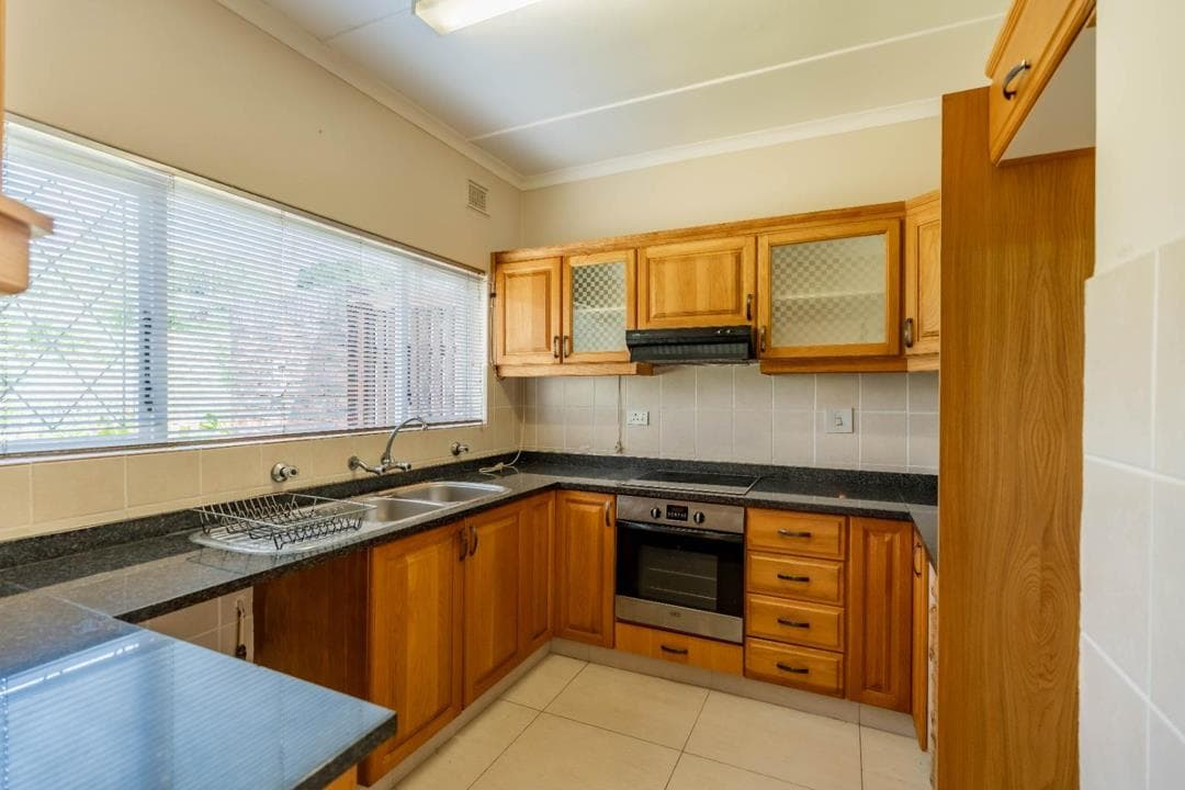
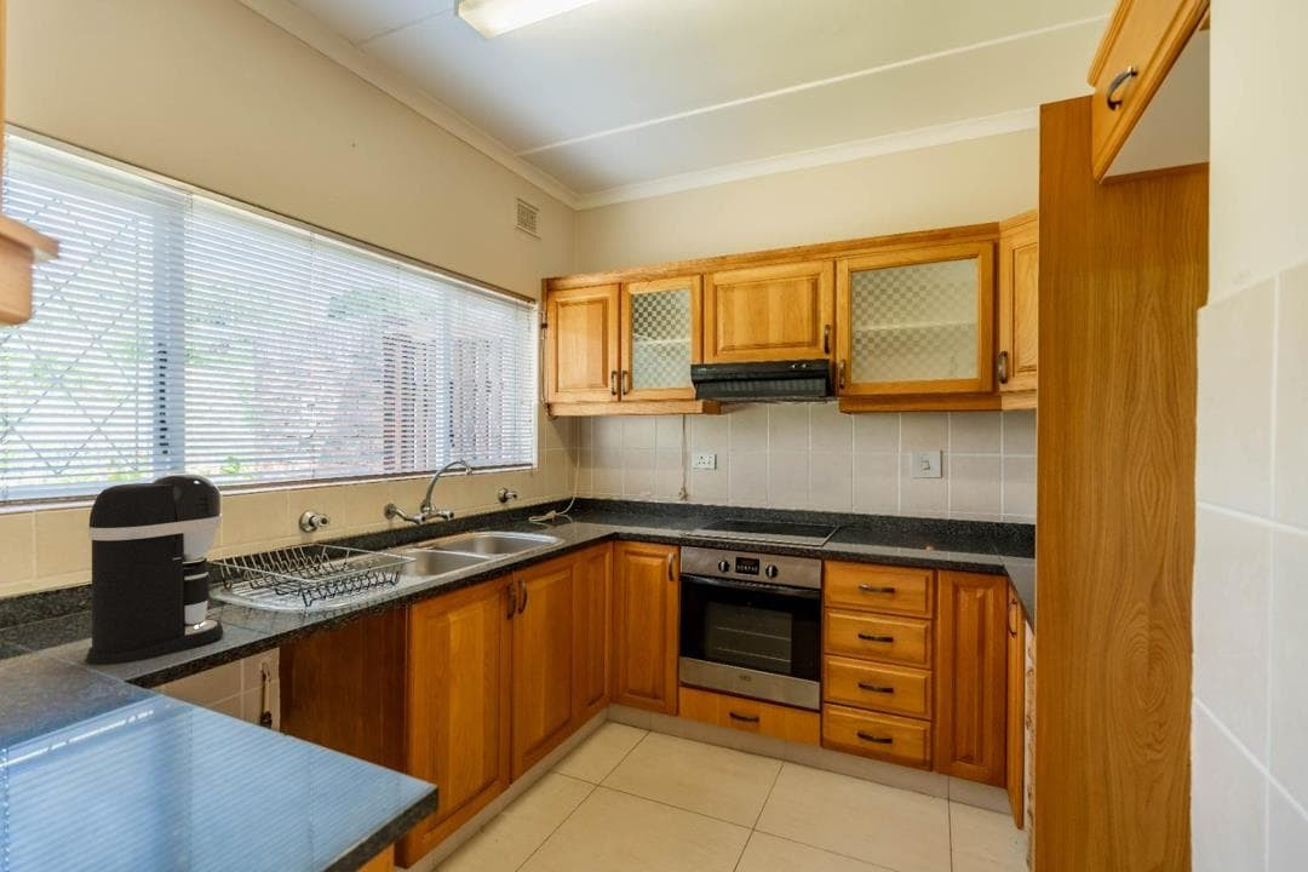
+ coffee maker (159, 560)
